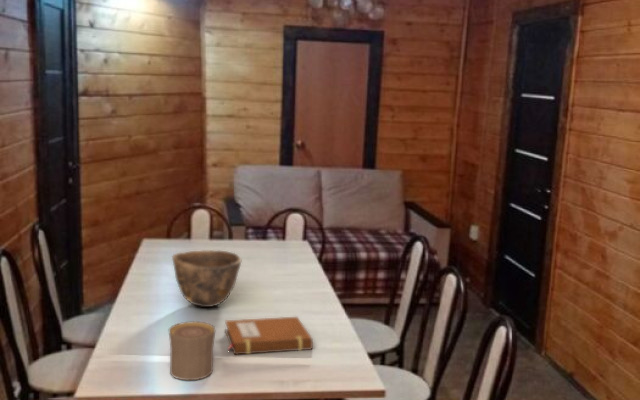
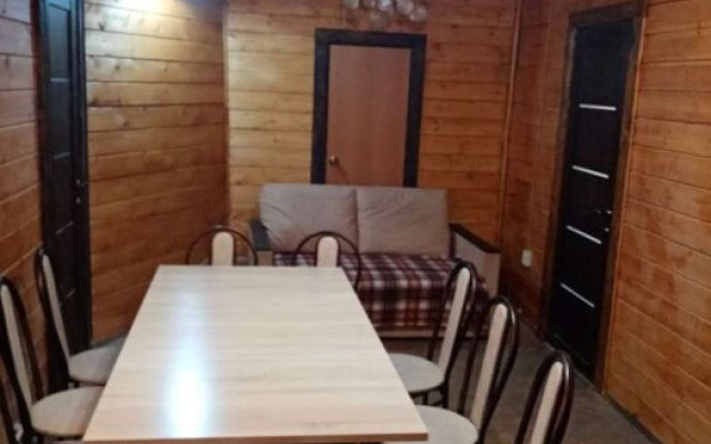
- bowl (206, 280)
- cup (191, 350)
- notebook (265, 335)
